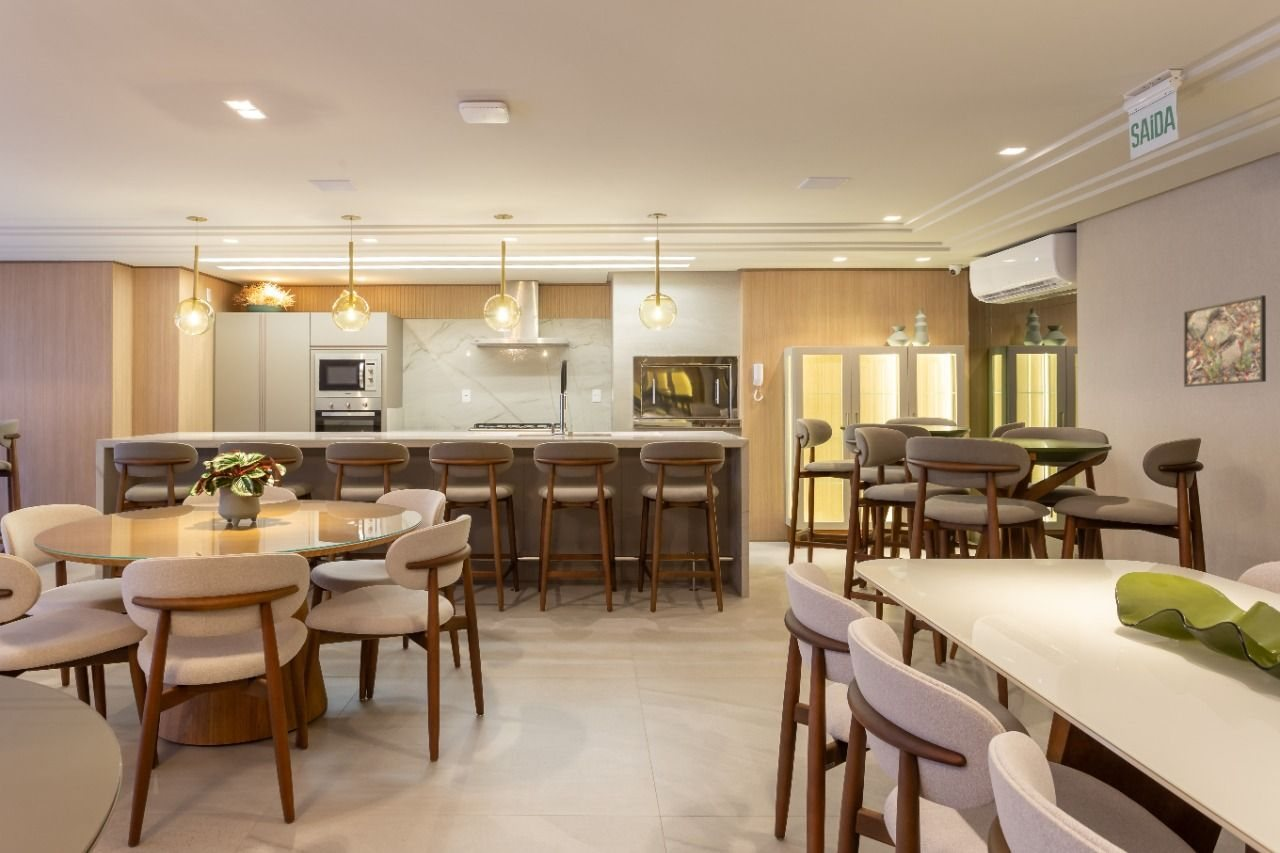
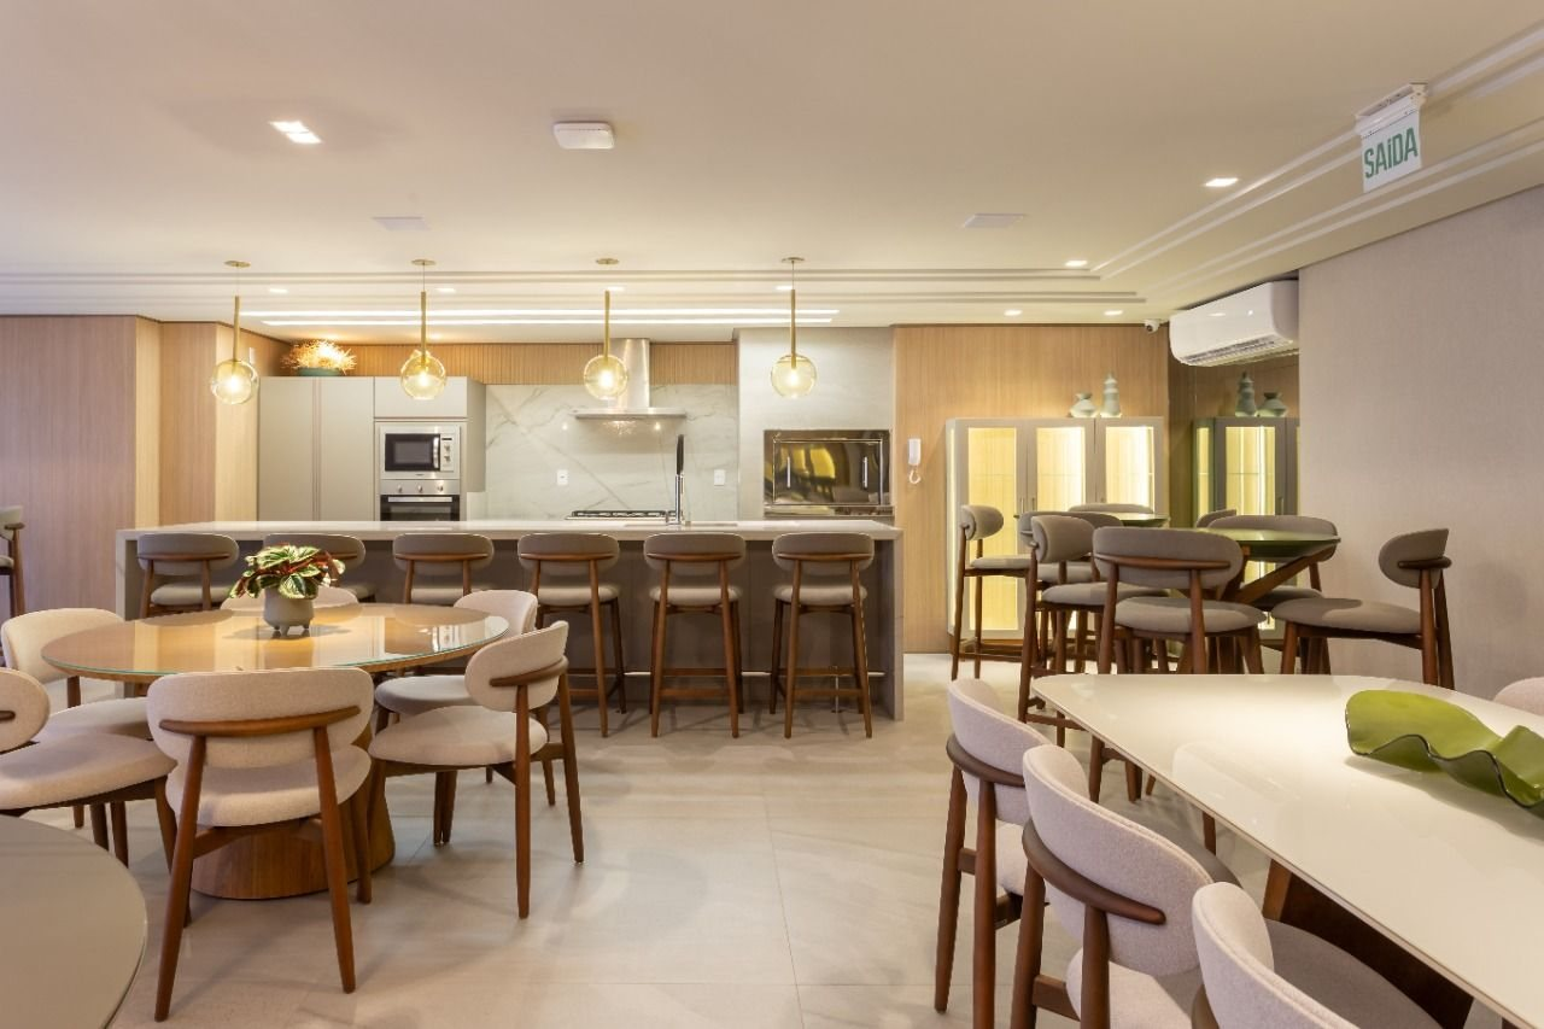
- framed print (1222, 344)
